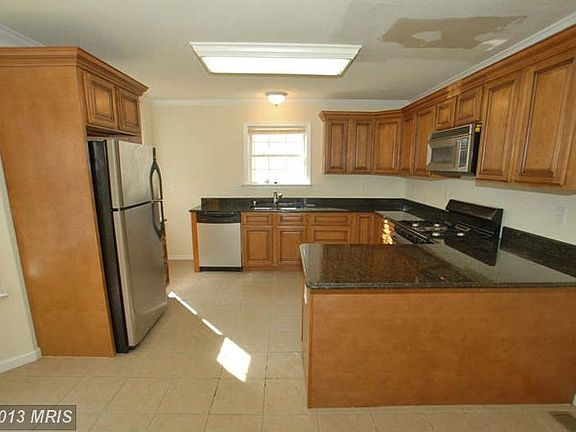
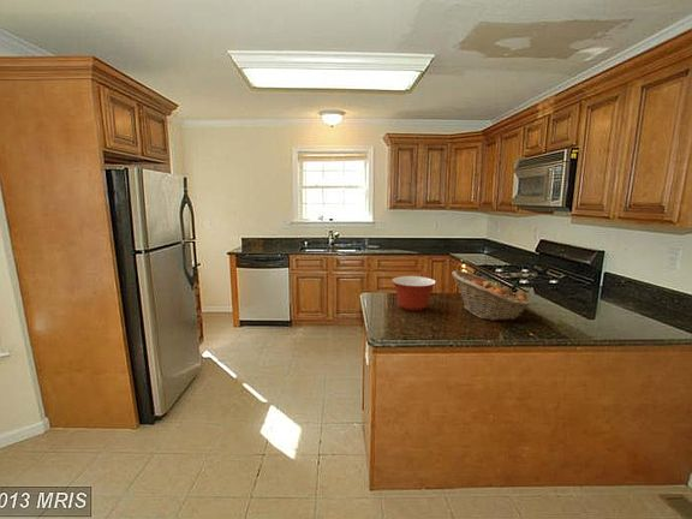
+ fruit basket (488, 292)
+ mixing bowl (412, 293)
